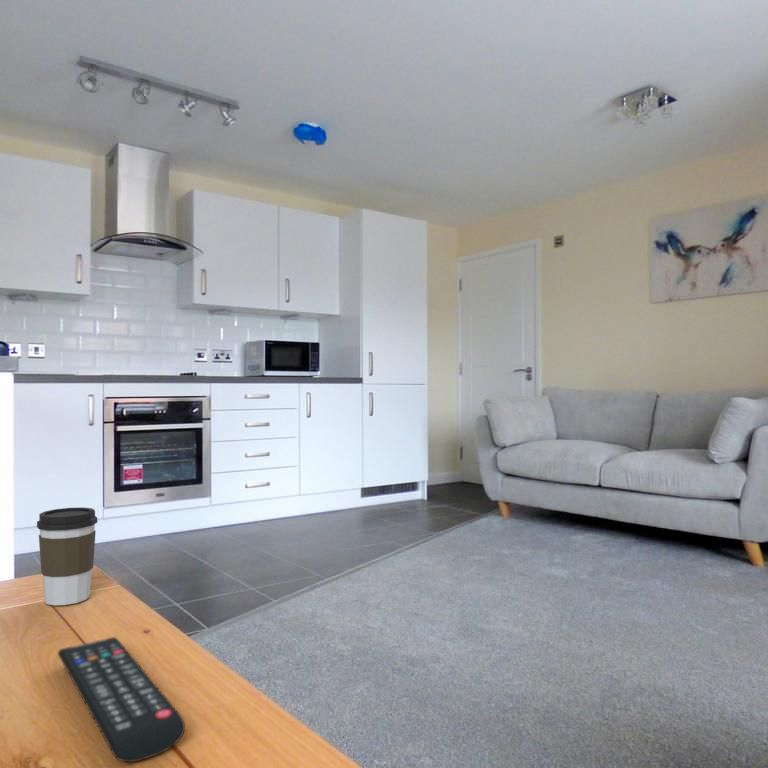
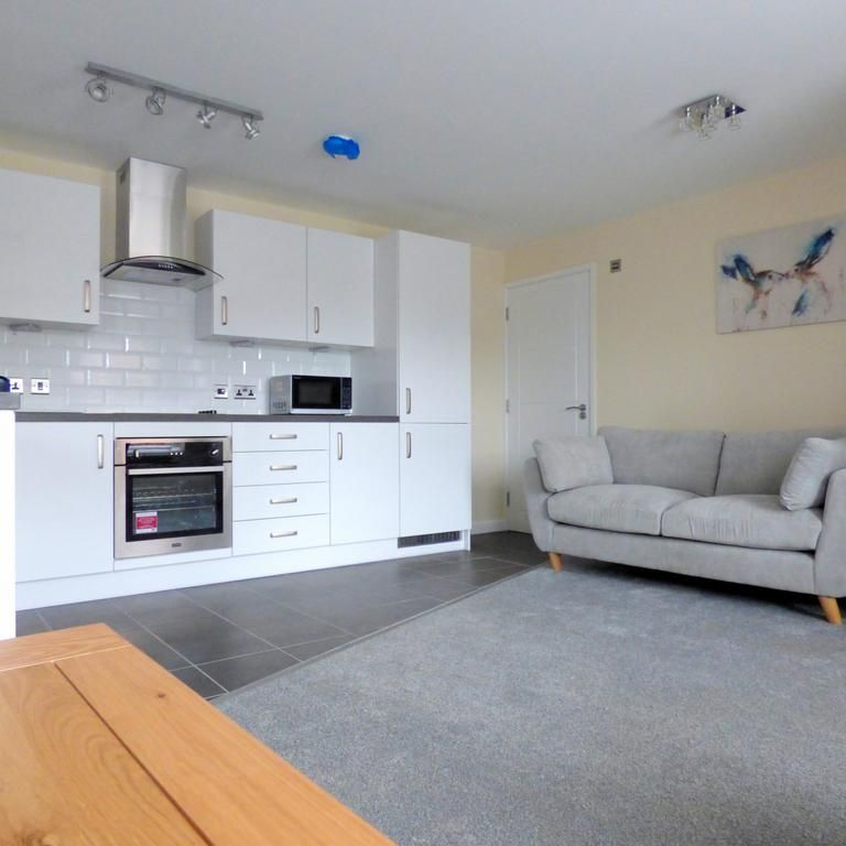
- coffee cup (67, 555)
- remote control (113, 689)
